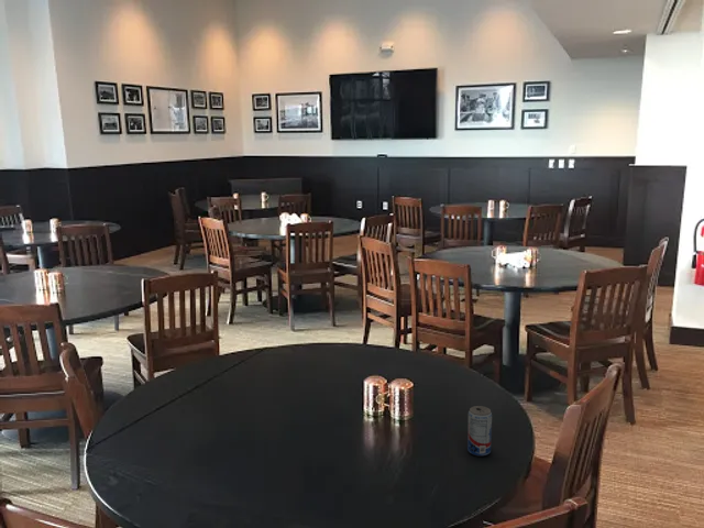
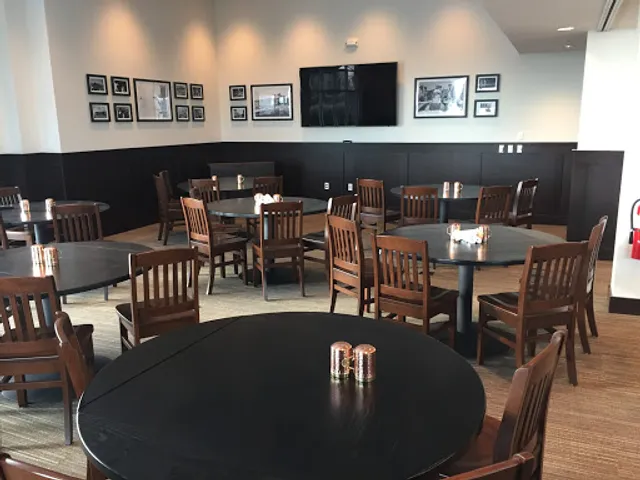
- beverage can (480, 430)
